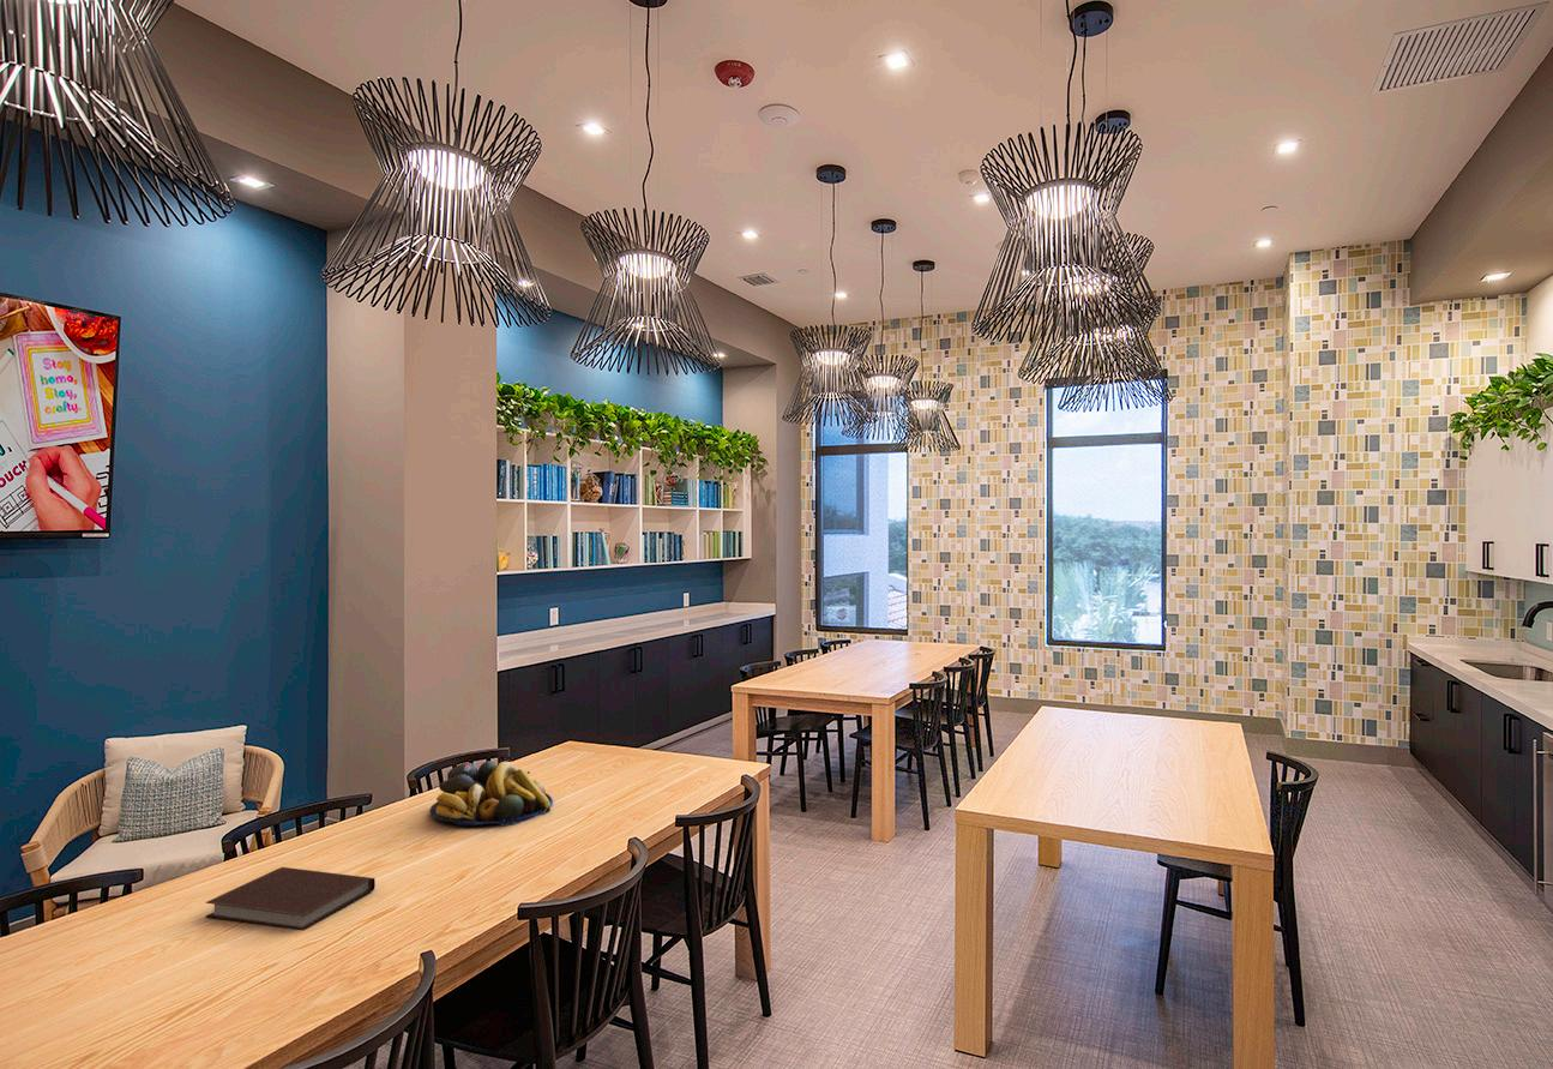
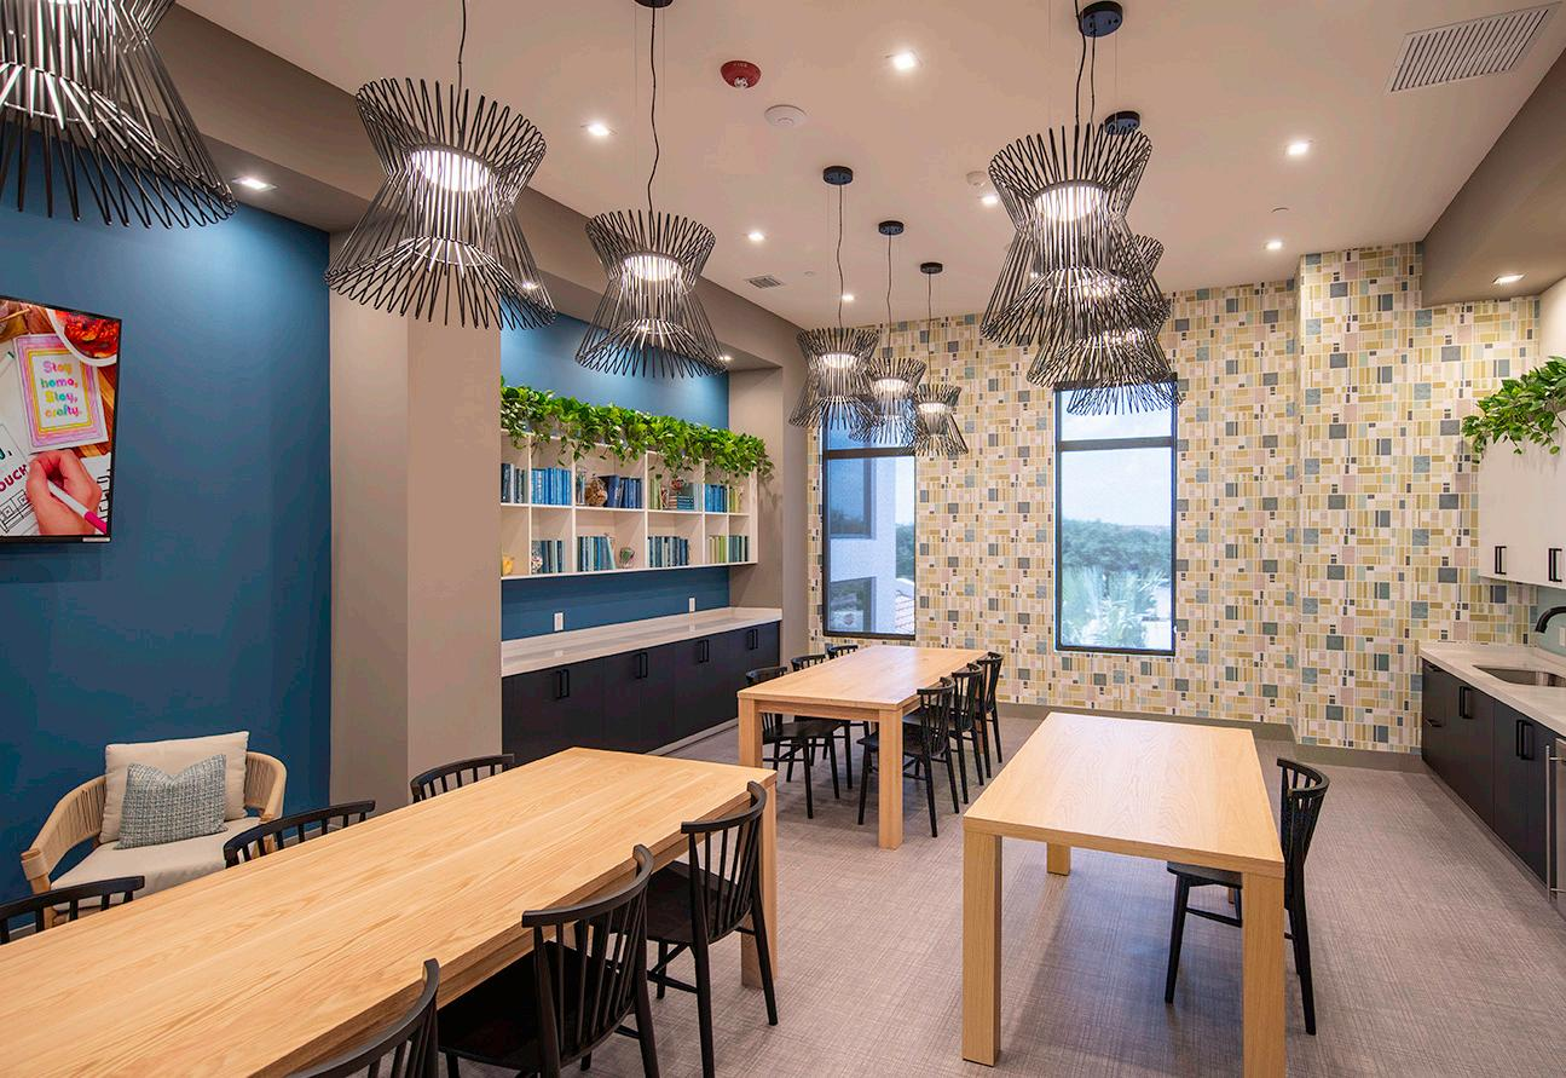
- notebook (293, 895)
- fruit bowl (493, 786)
